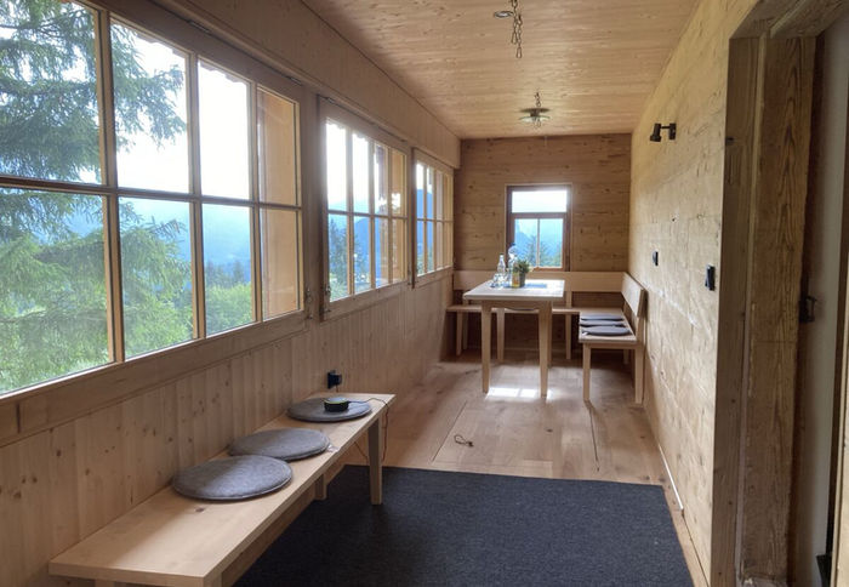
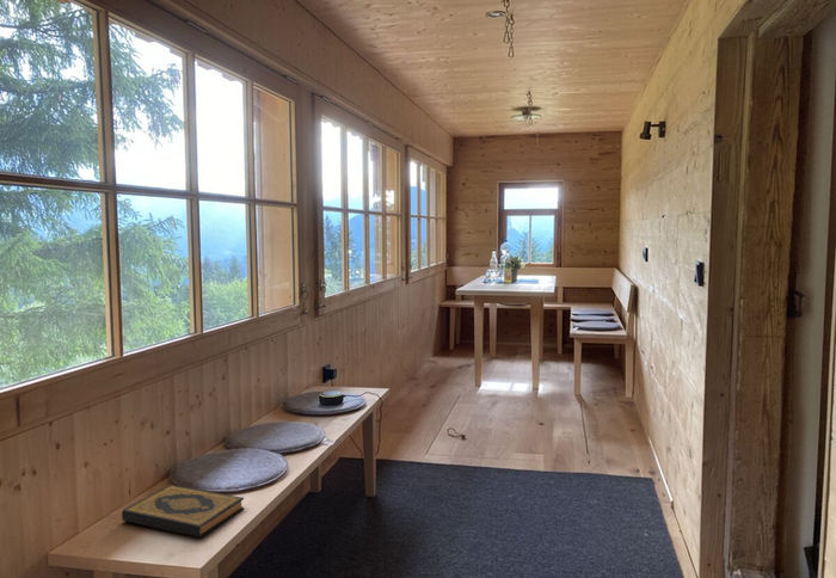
+ hardback book (184, 509)
